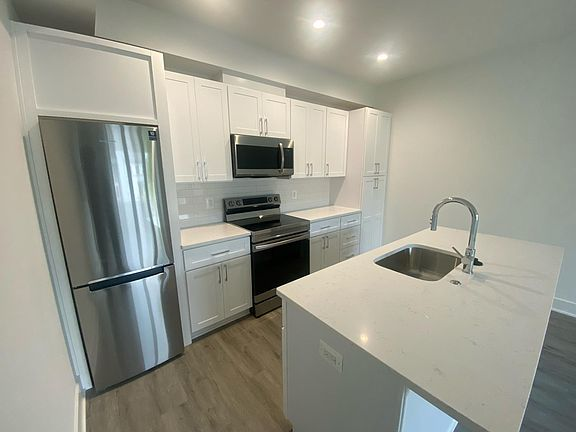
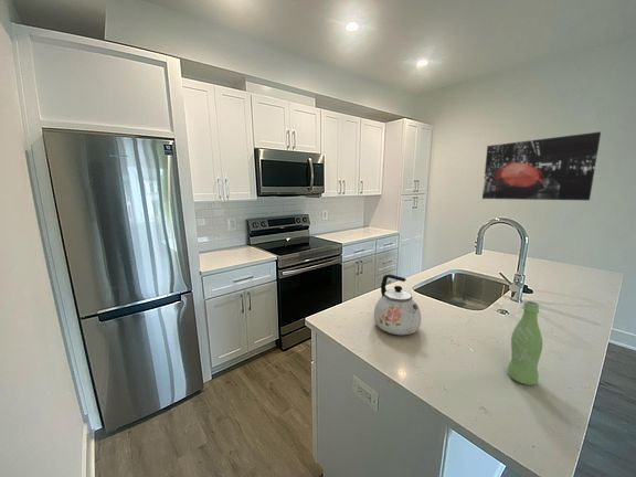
+ wall art (532, 170)
+ bottle (527, 341)
+ kettle (398, 301)
